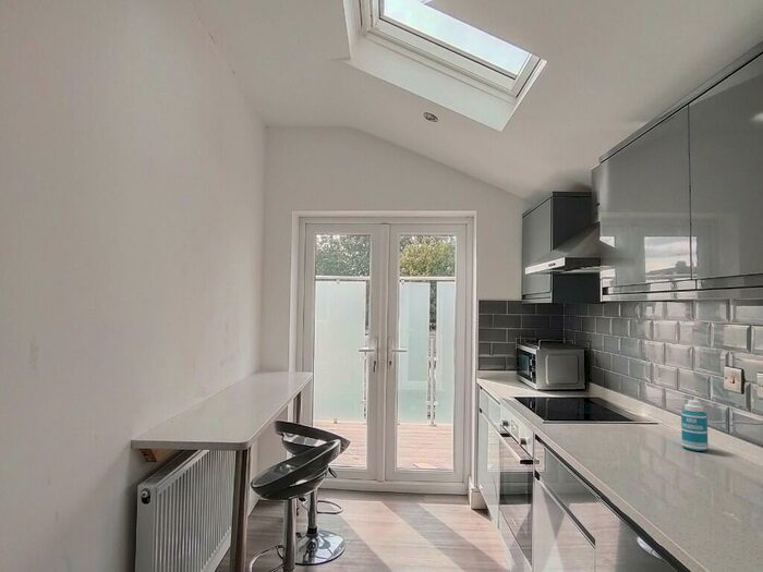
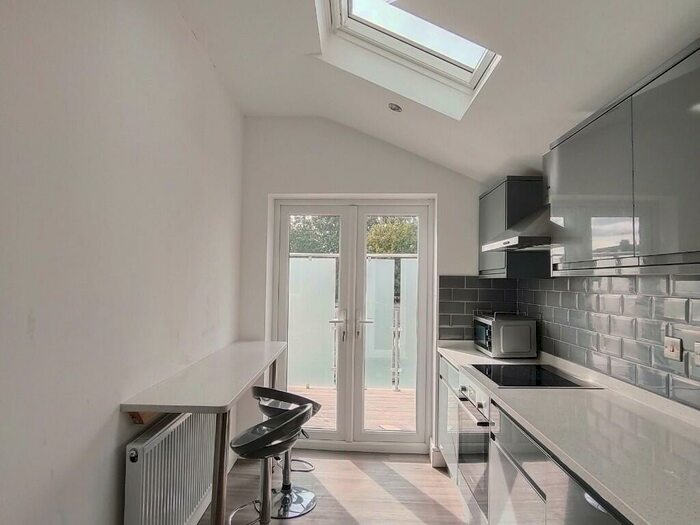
- bottle (693, 424)
